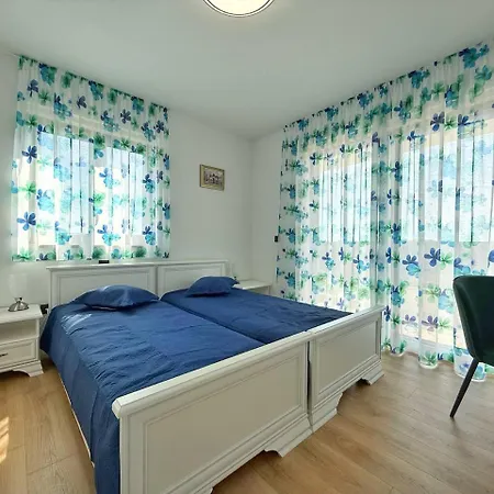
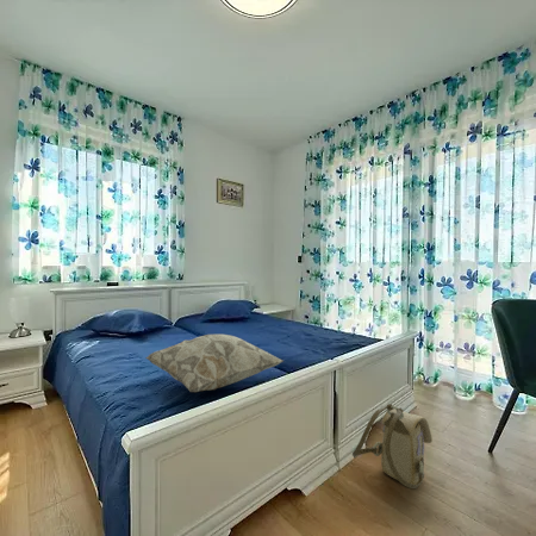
+ decorative pillow (213, 359)
+ backpack (393, 443)
